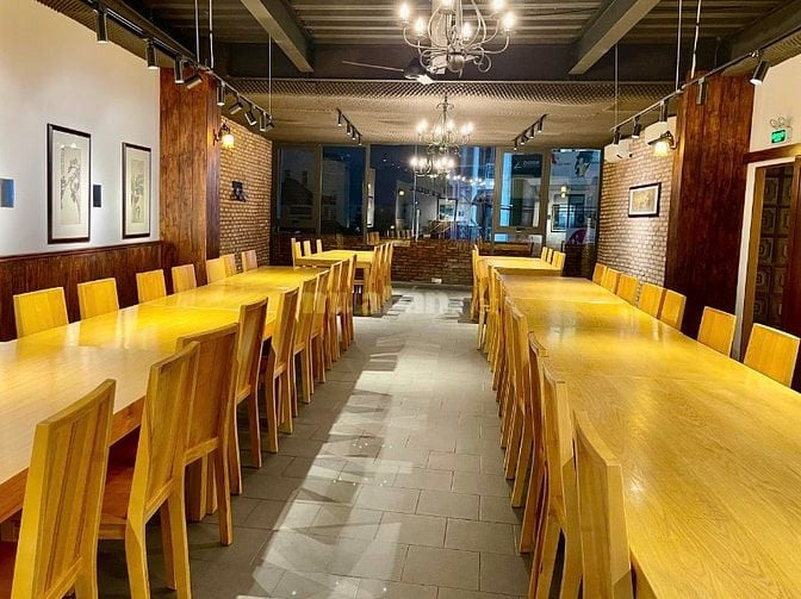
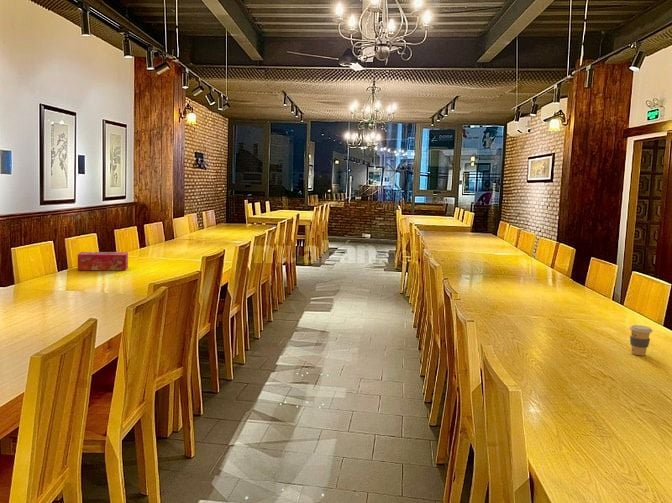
+ coffee cup (639, 340)
+ tissue box (103, 260)
